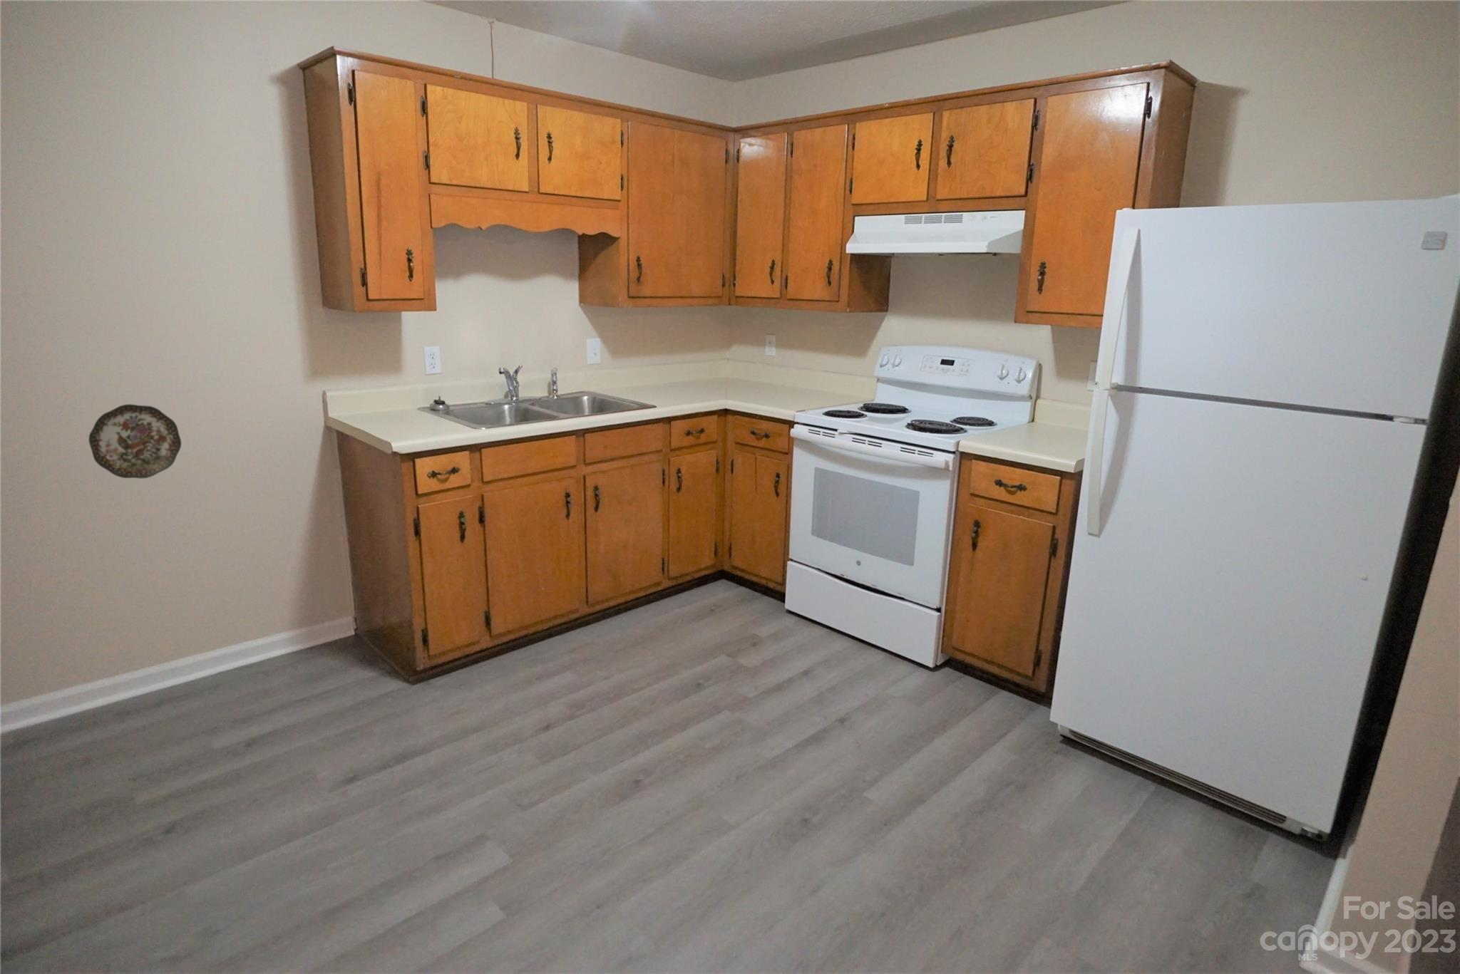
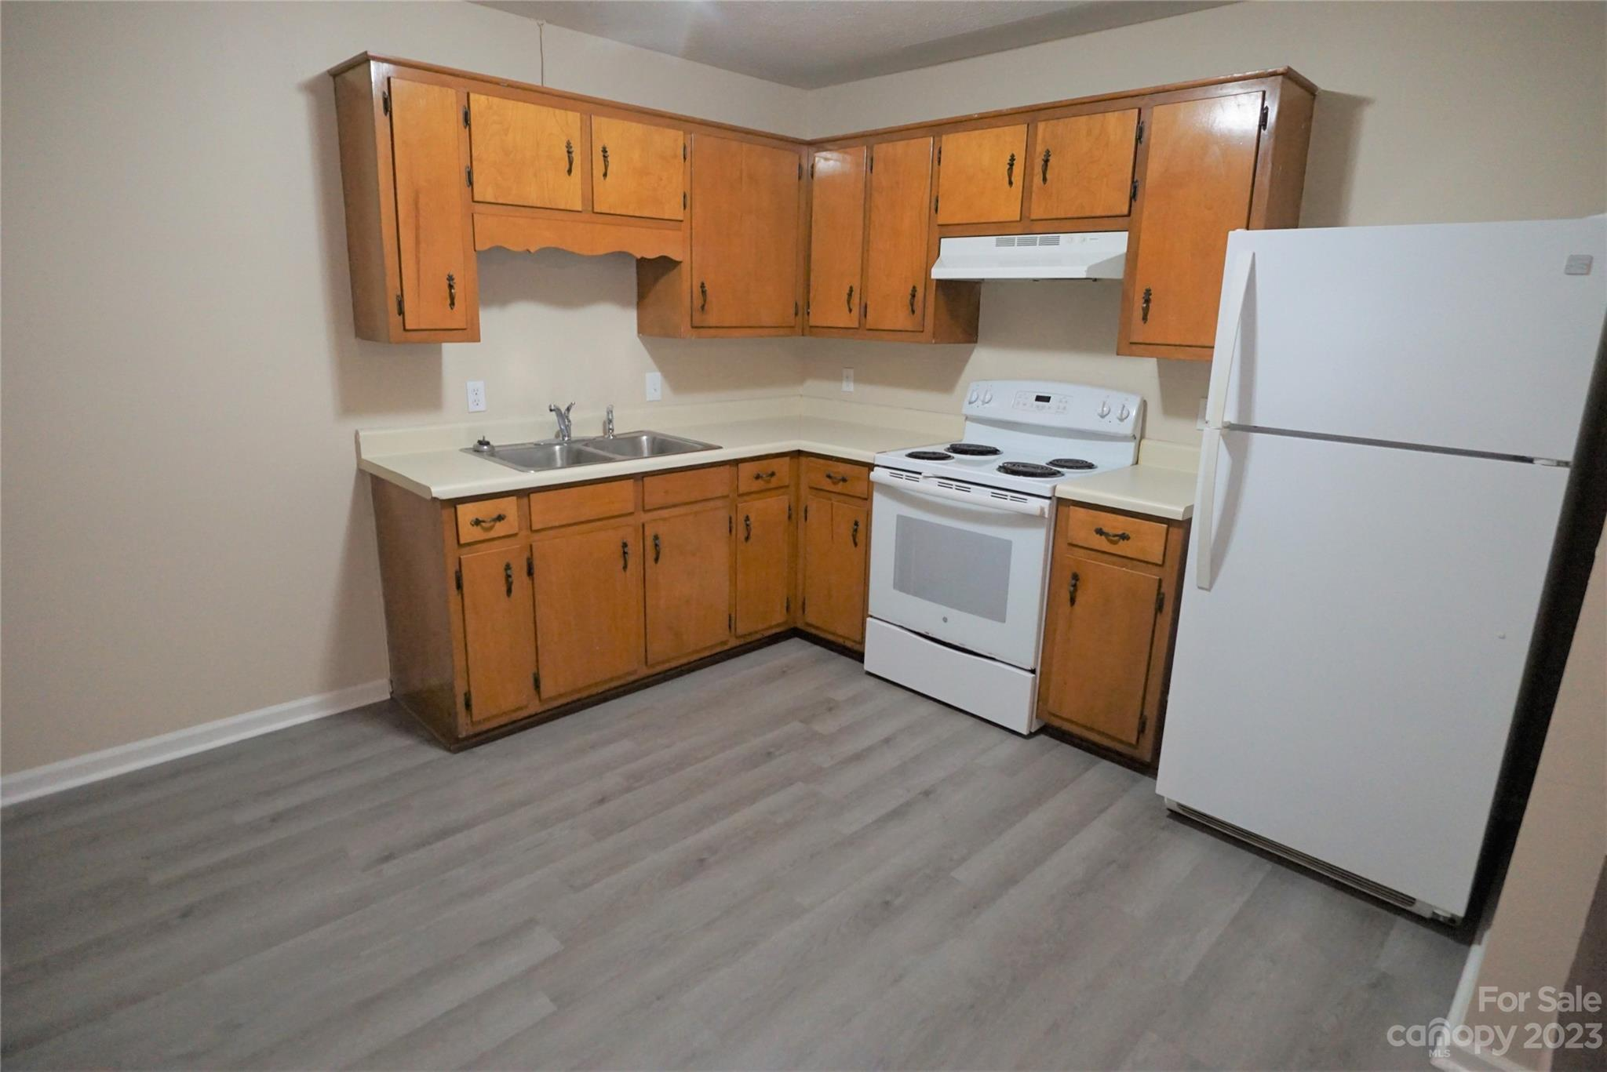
- decorative plate (136, 441)
